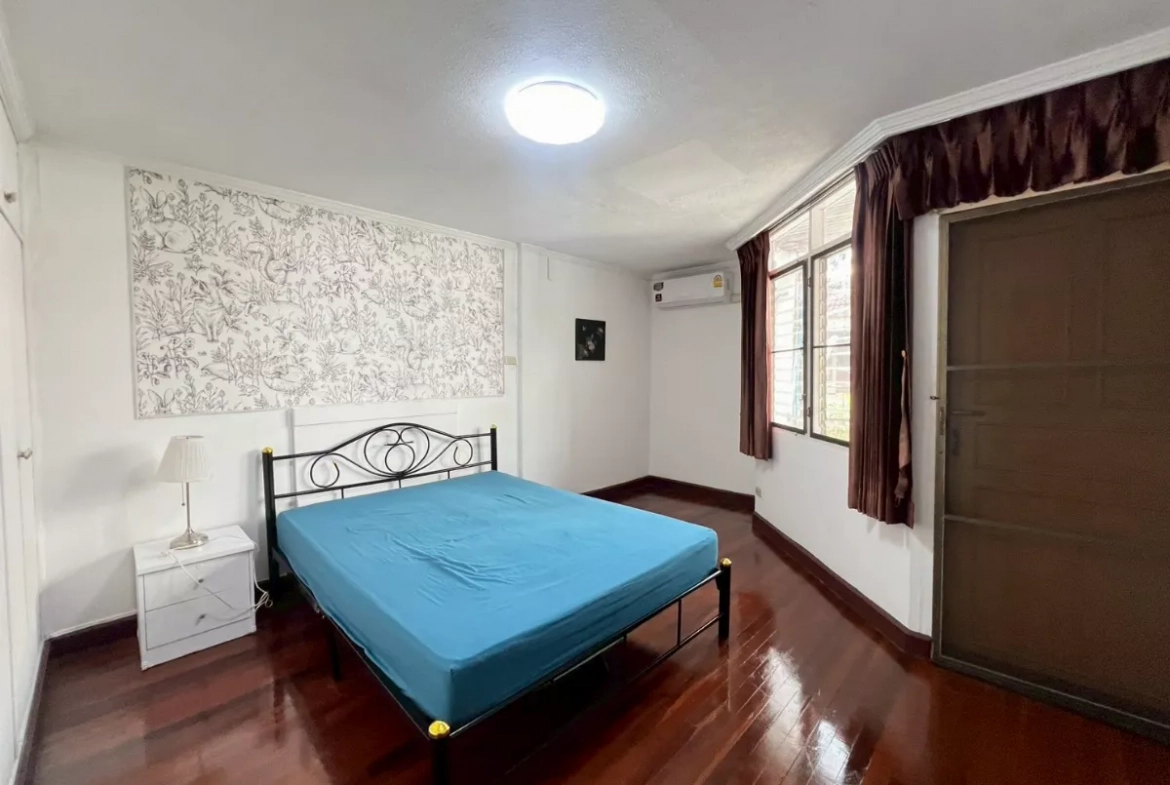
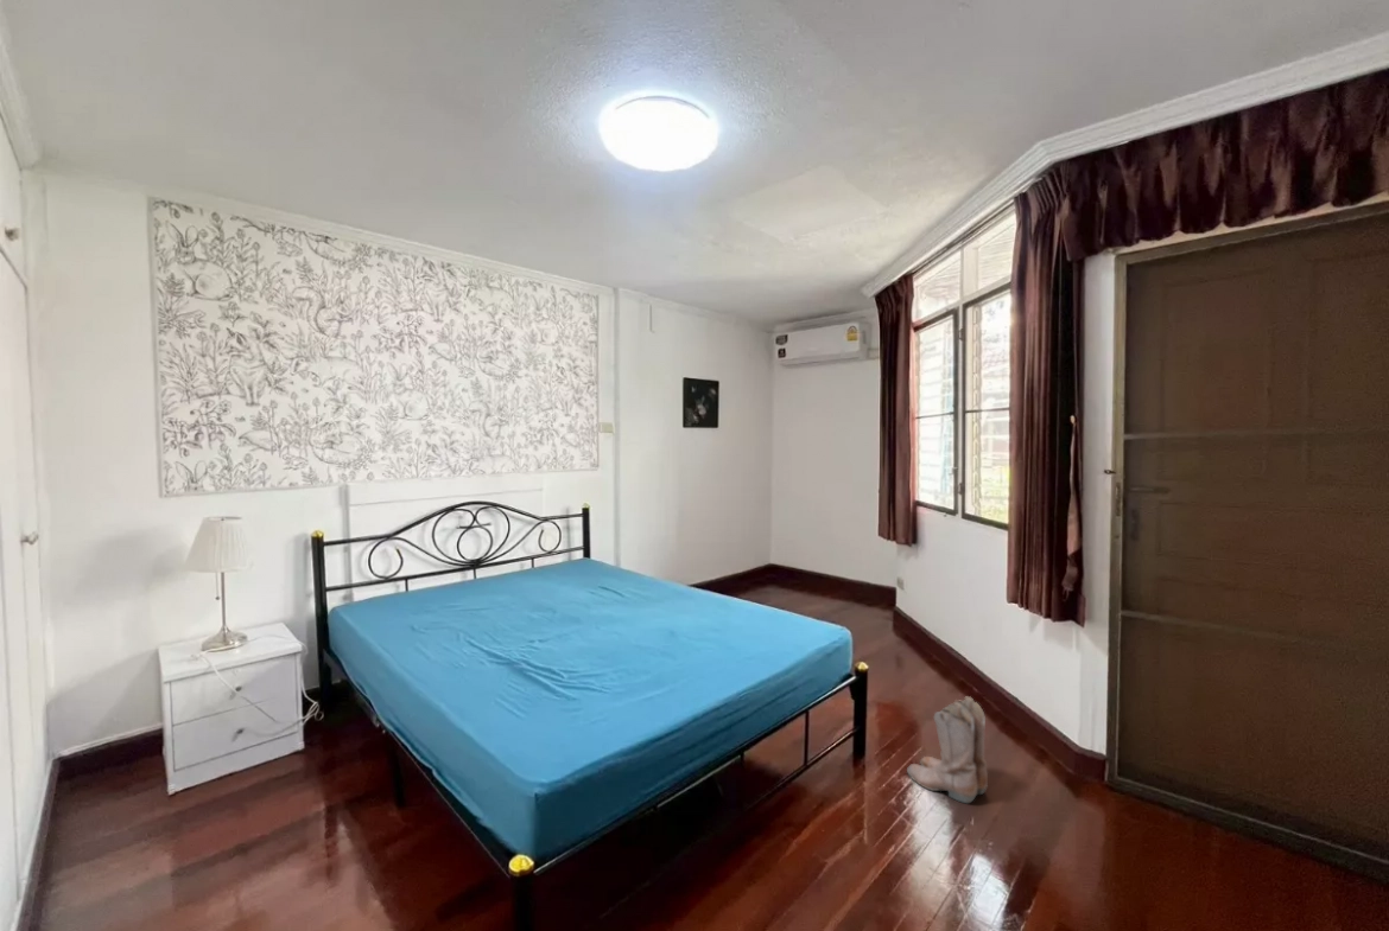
+ boots (945, 740)
